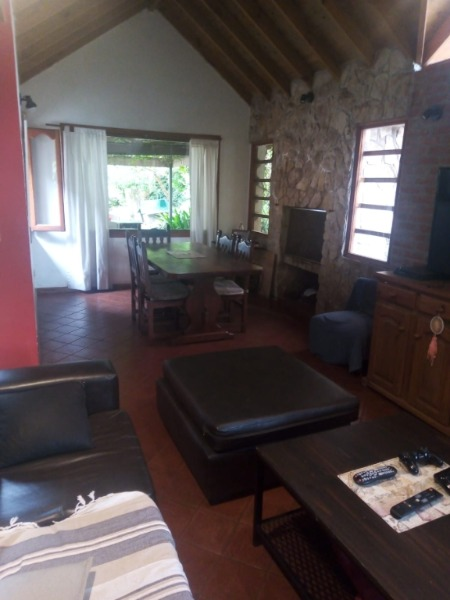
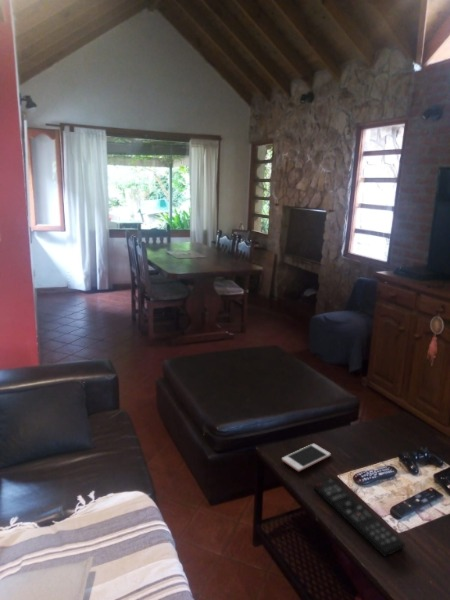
+ remote control (354, 512)
+ cell phone (306, 456)
